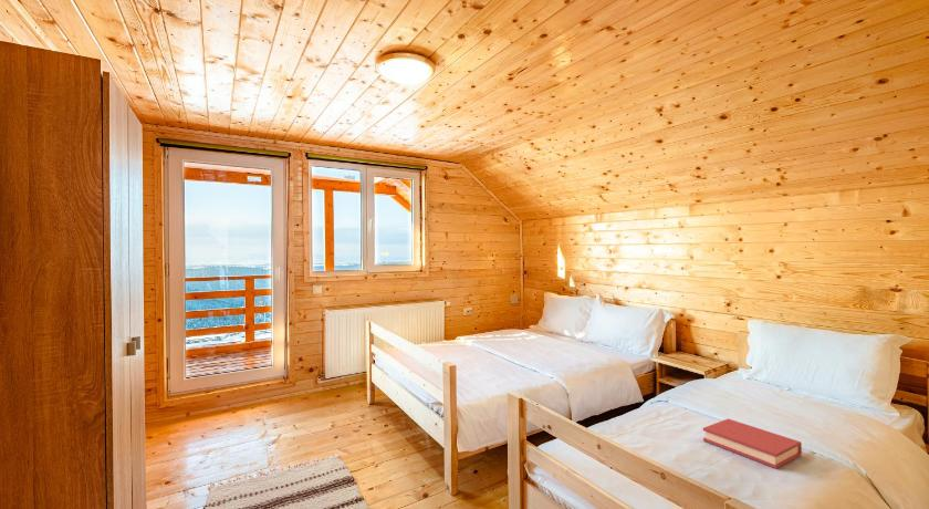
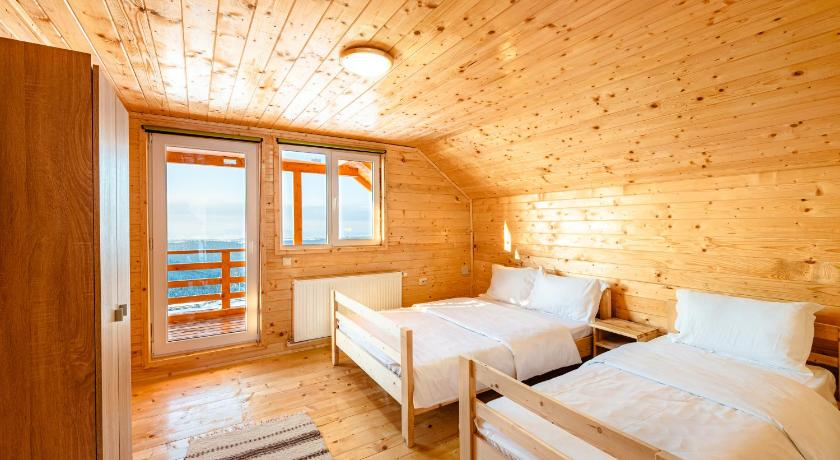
- hardback book (750, 440)
